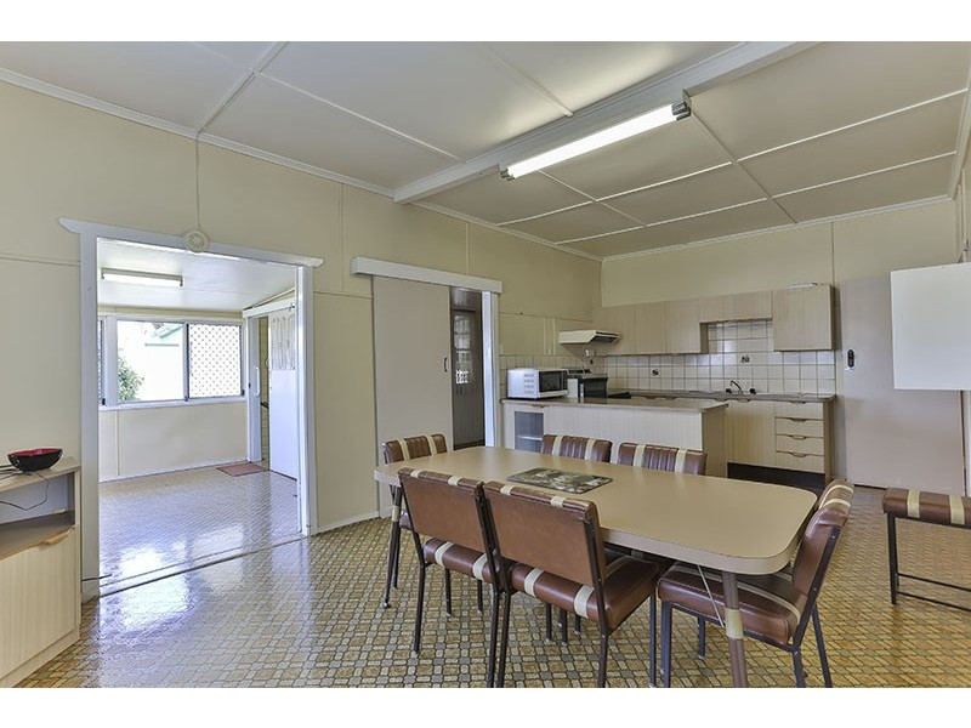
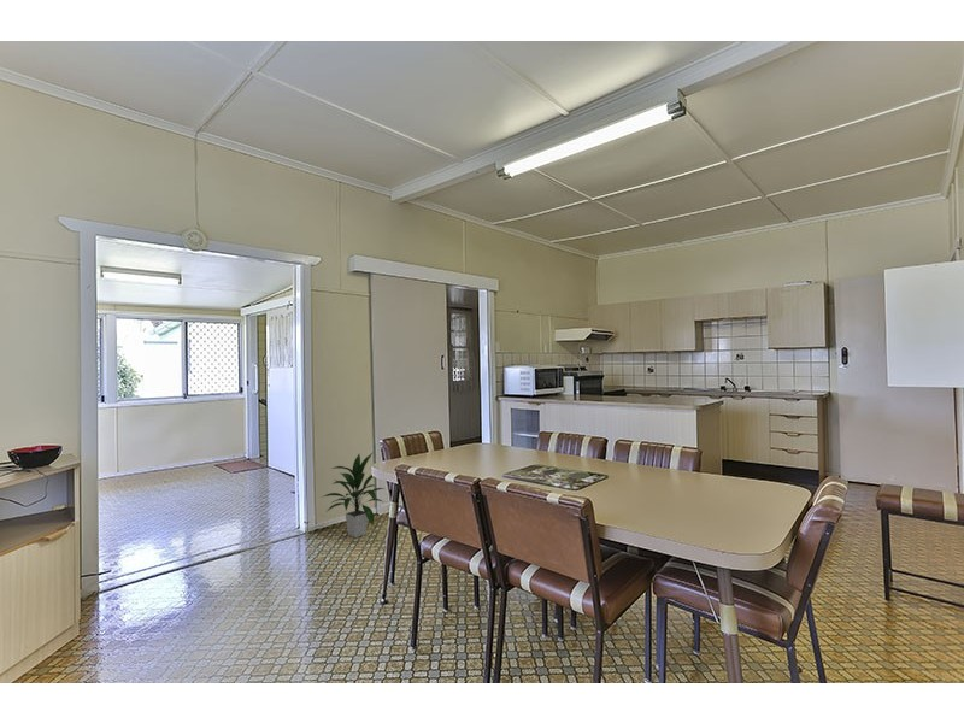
+ indoor plant (355, 494)
